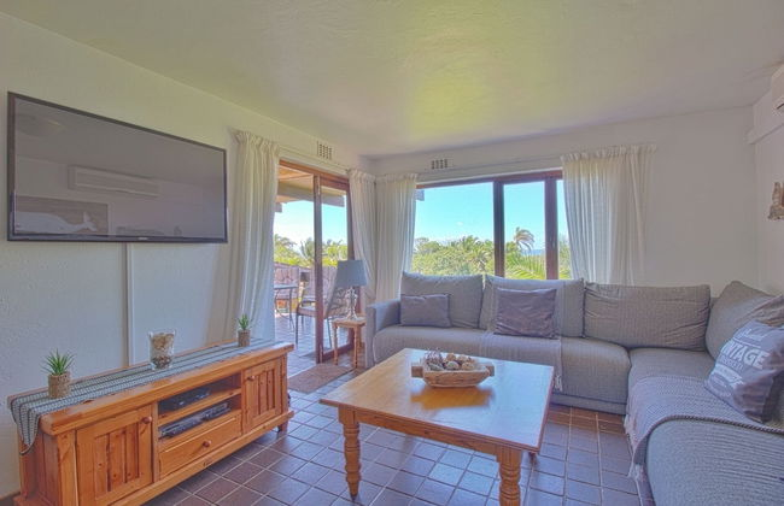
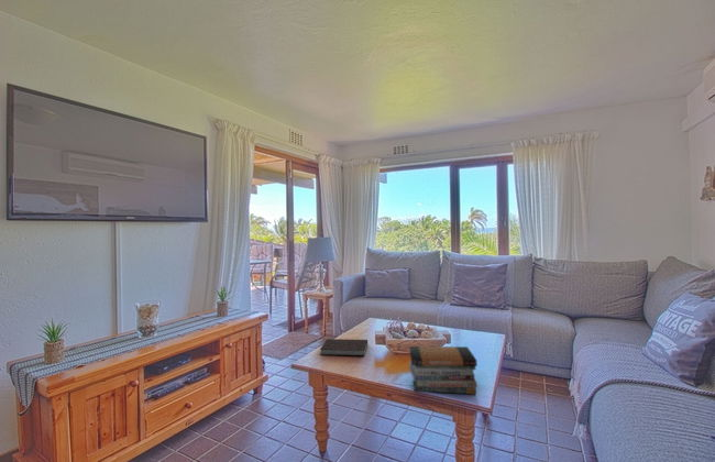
+ book stack (441, 369)
+ notebook (344, 346)
